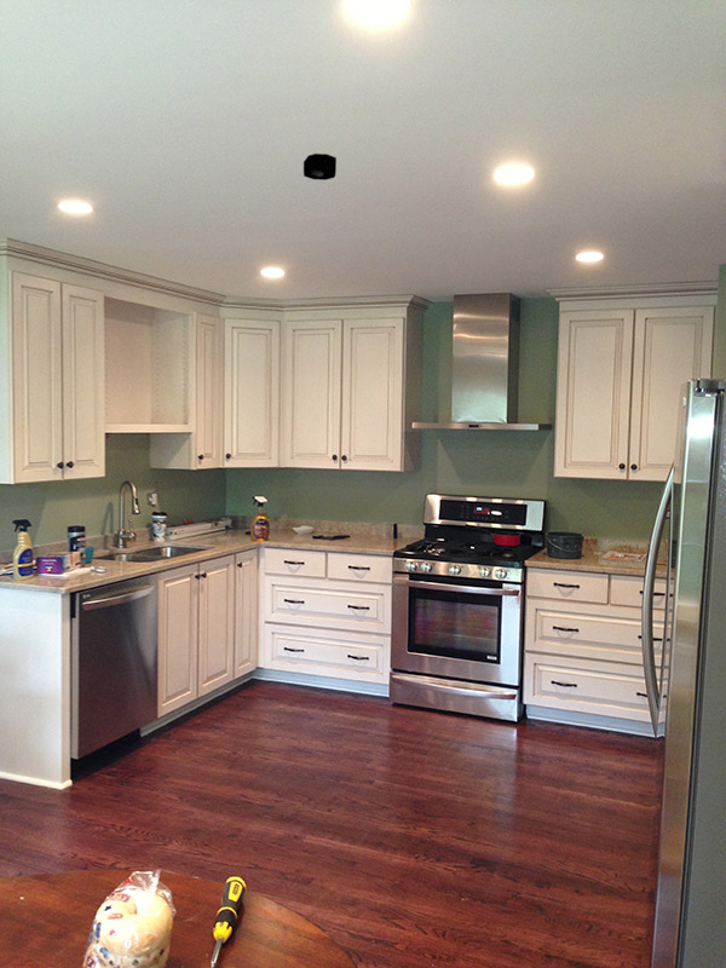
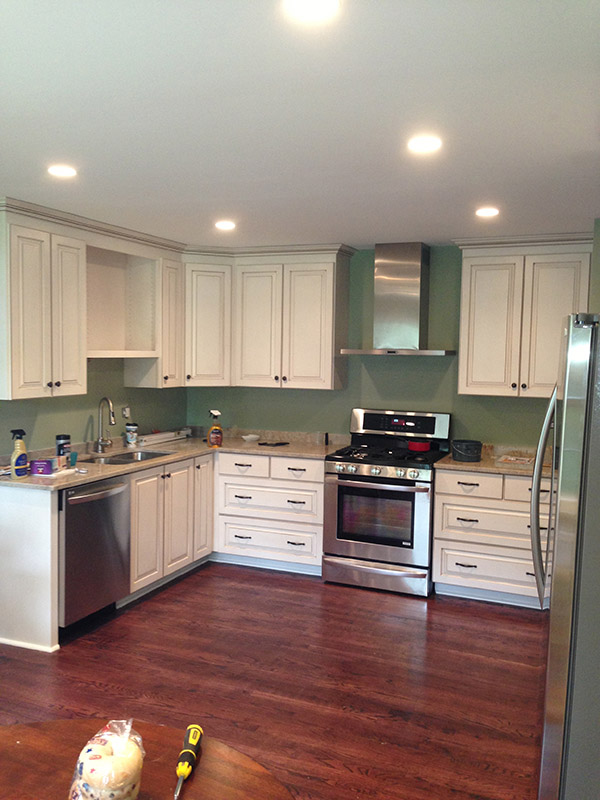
- smoke detector (319, 167)
